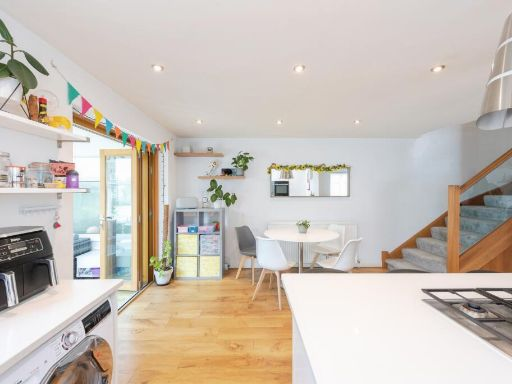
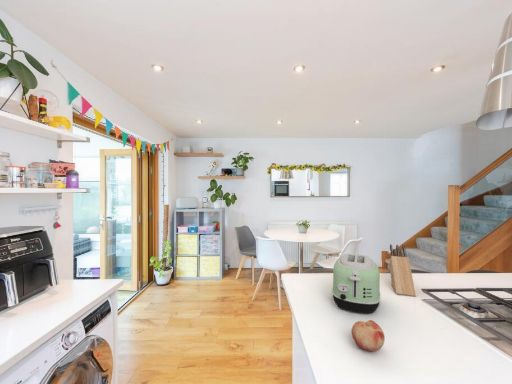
+ toaster (355, 281)
+ knife block (400, 267)
+ fruit (367, 335)
